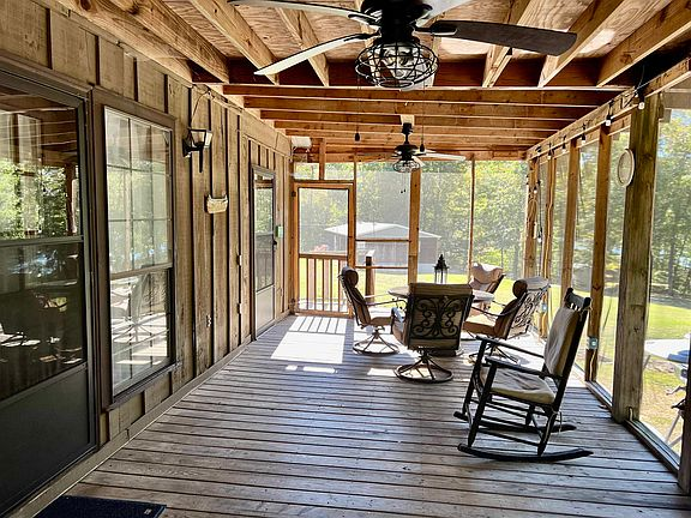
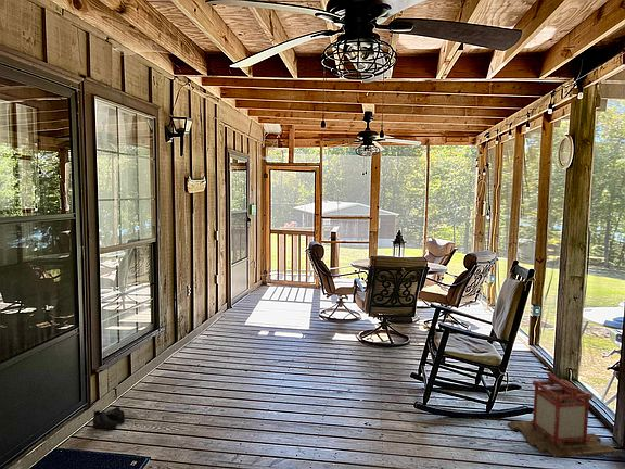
+ boots (111, 413)
+ lantern (561, 408)
